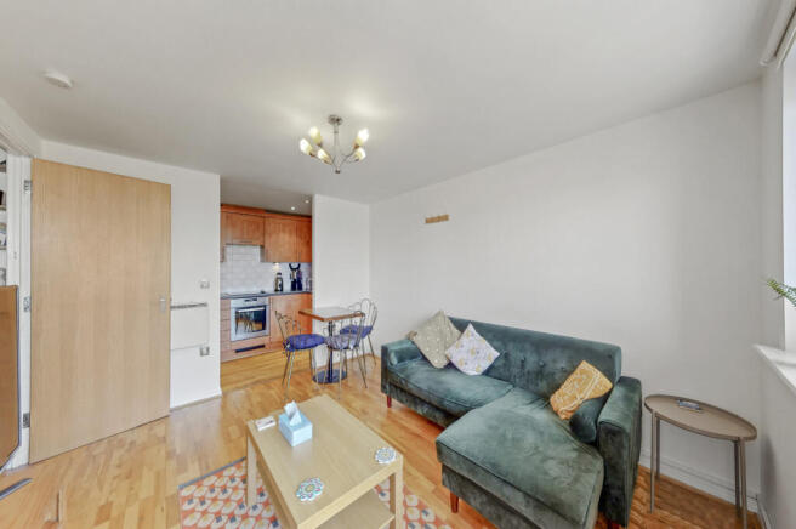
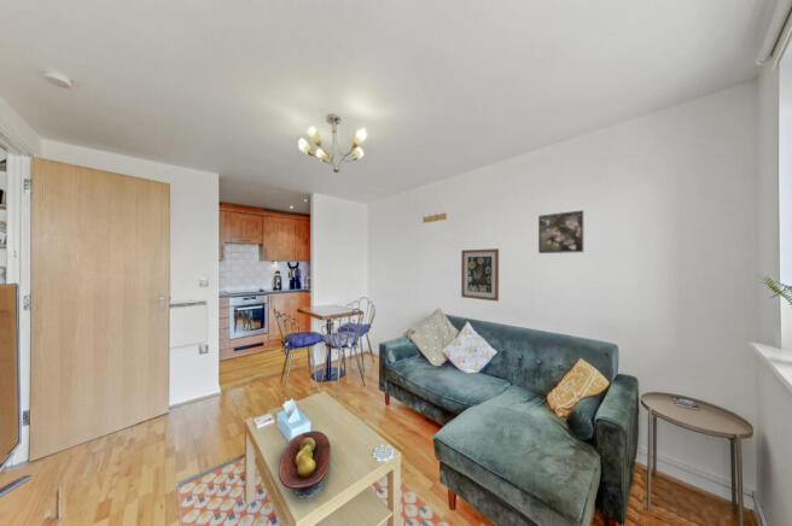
+ wall art (478, 274)
+ fruit bowl (305, 456)
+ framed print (559, 233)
